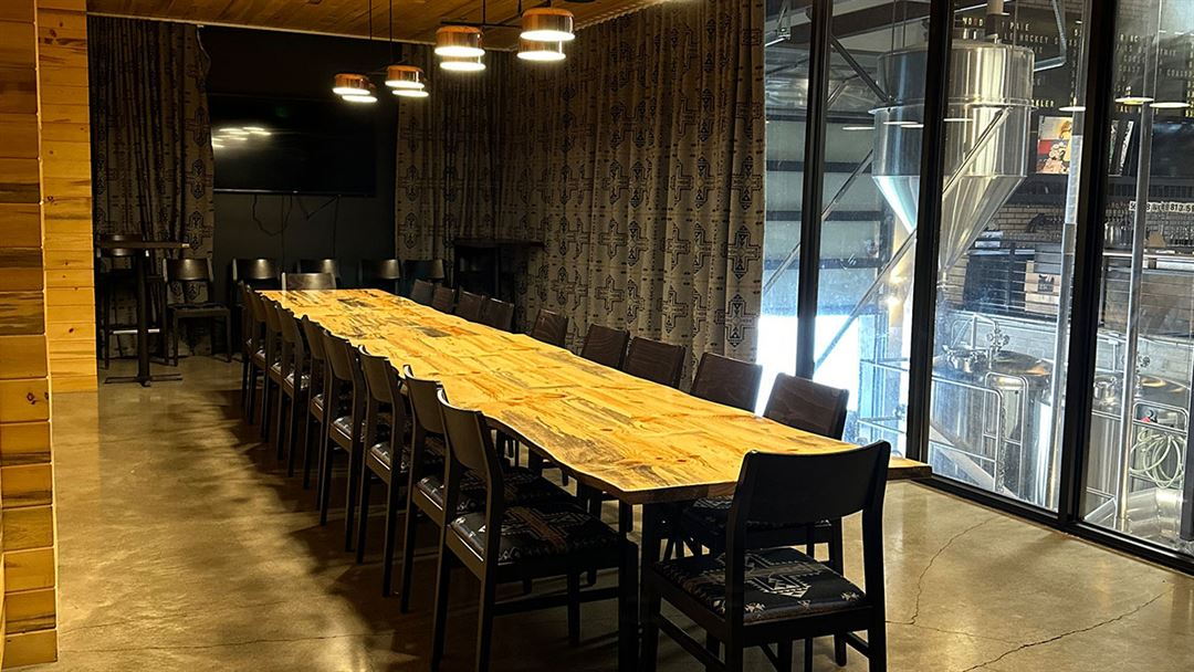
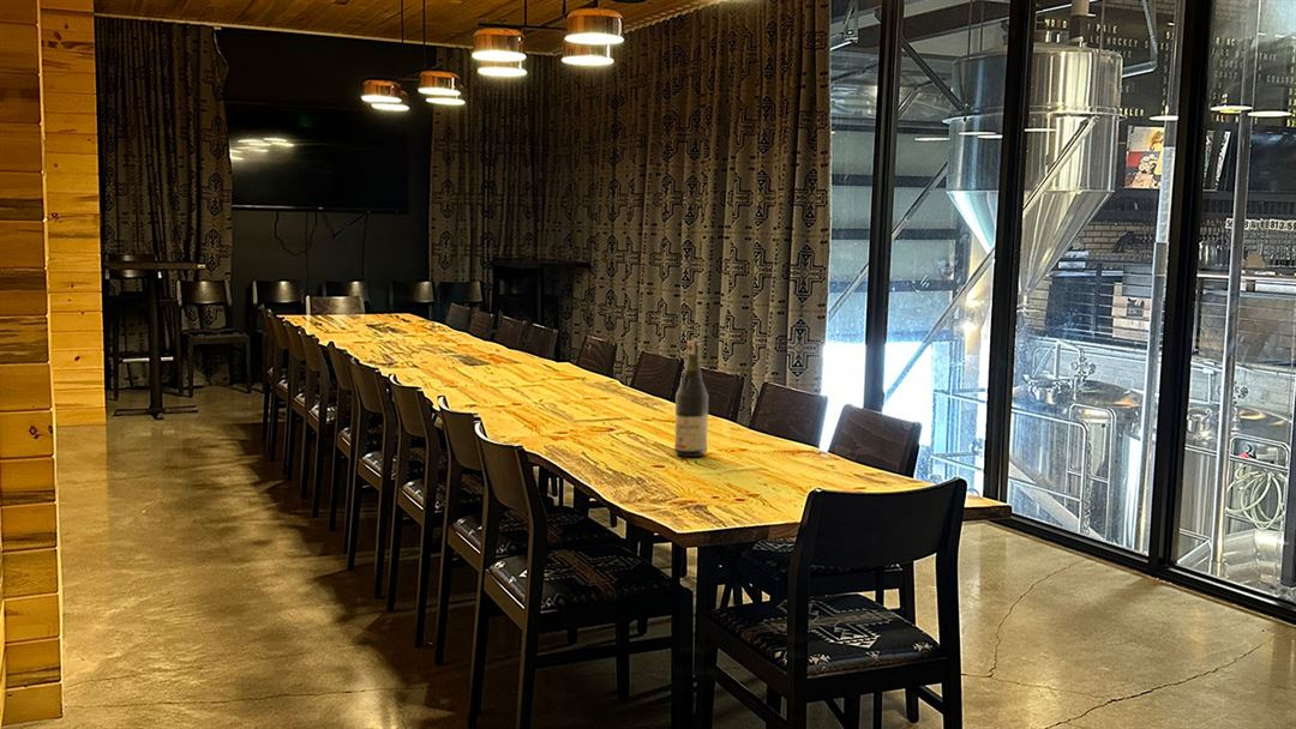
+ wine bottle (691, 397)
